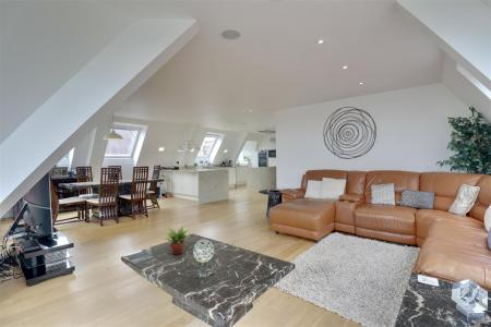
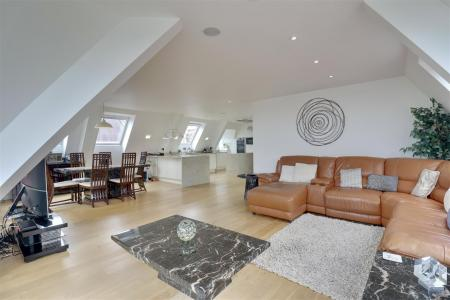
- succulent plant (178, 240)
